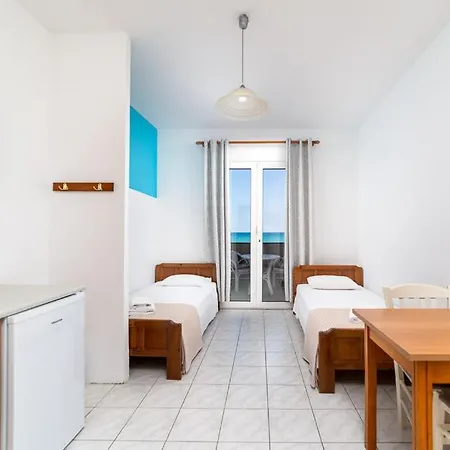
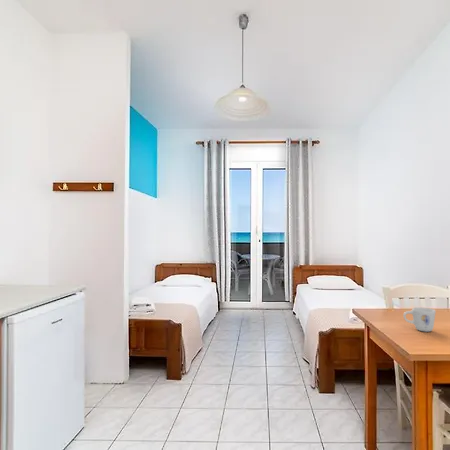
+ mug (419, 319)
